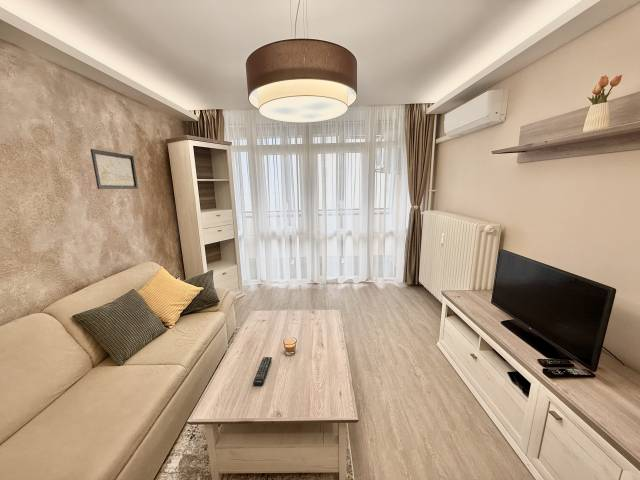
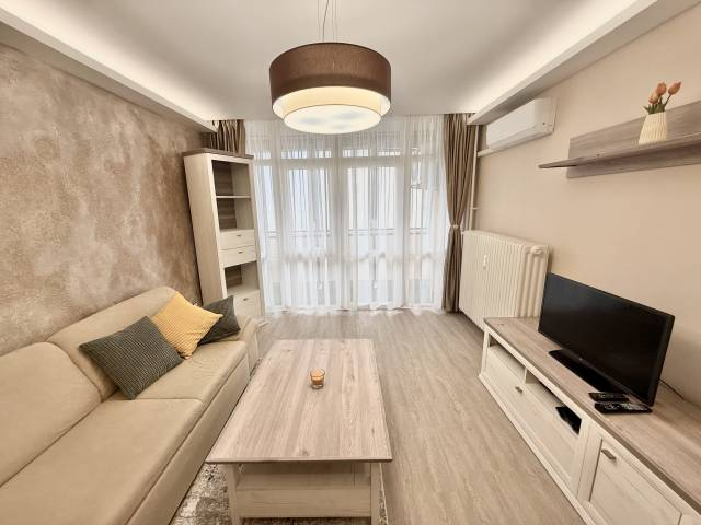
- wall art (116, 171)
- remote control (263, 370)
